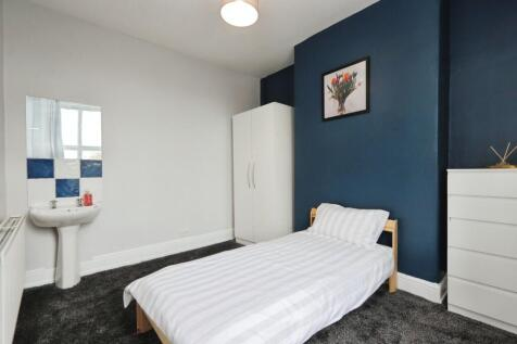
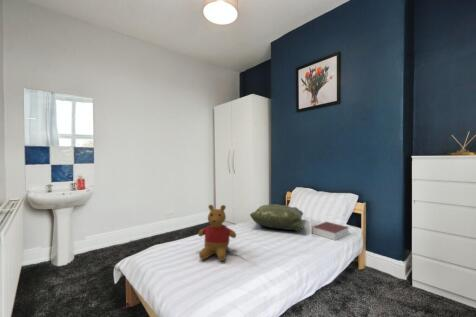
+ teddy bear (215, 230)
+ cushion (278, 214)
+ book (330, 230)
